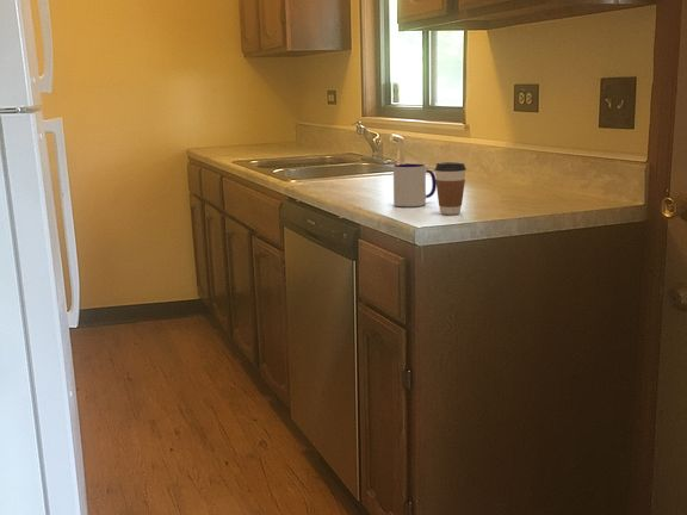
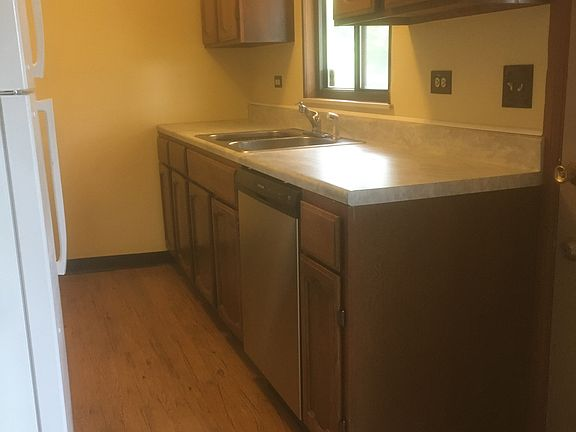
- mug (415, 184)
- coffee cup (450, 187)
